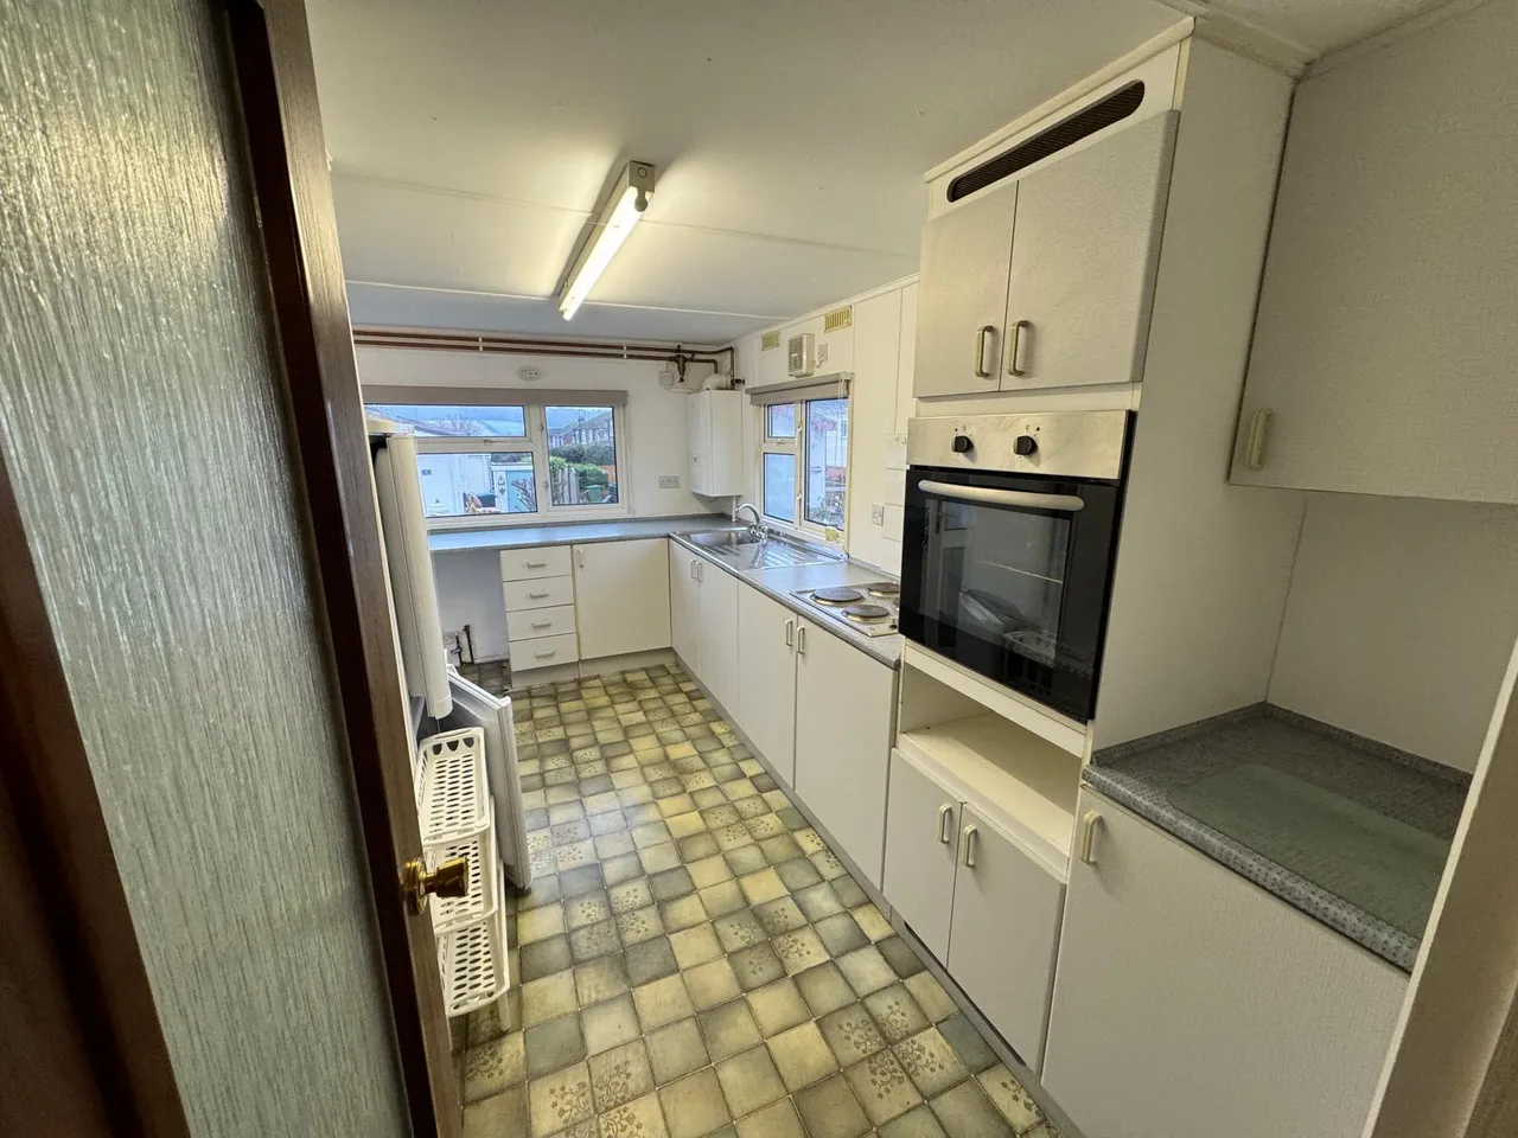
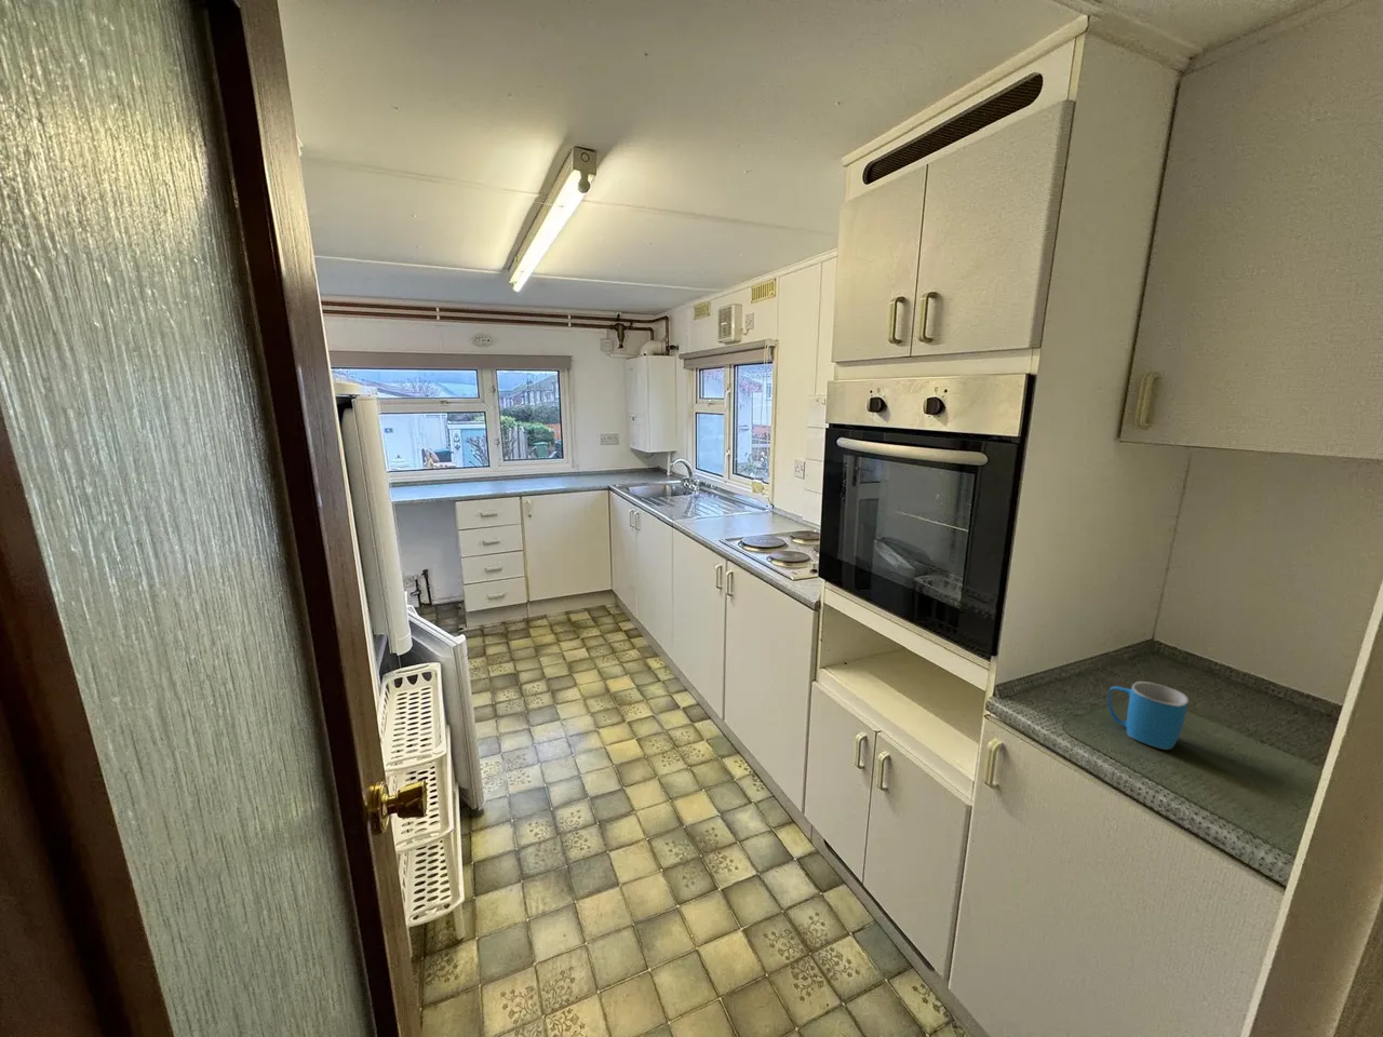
+ mug (1143, 711)
